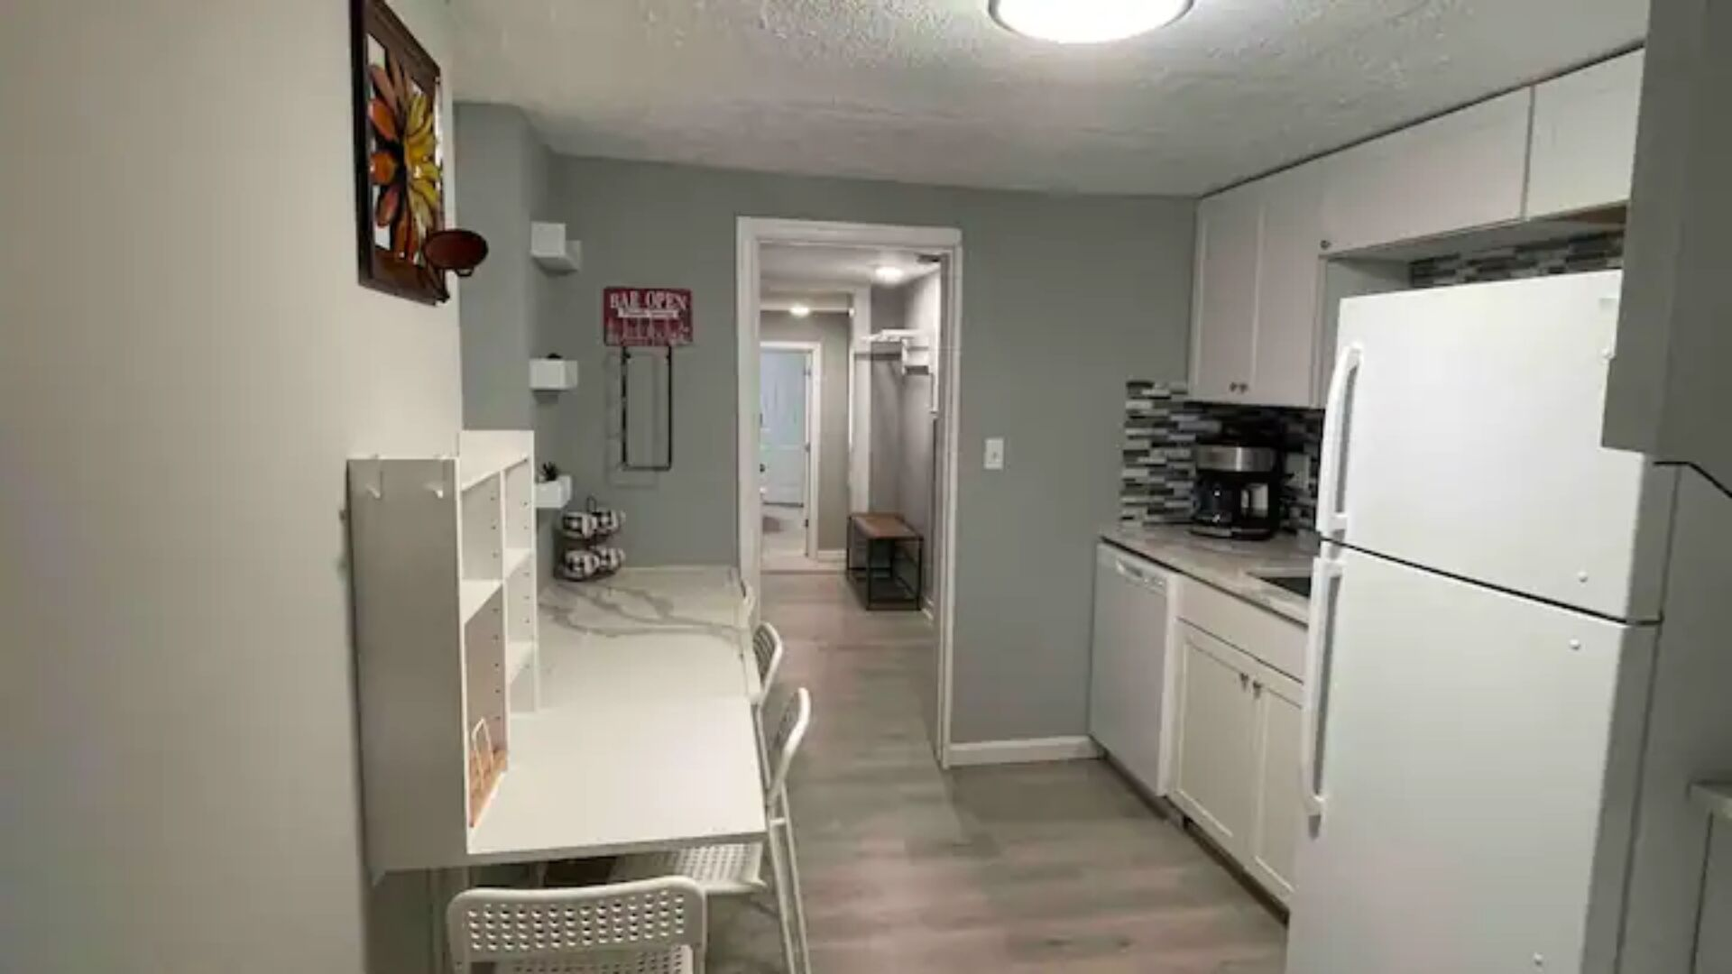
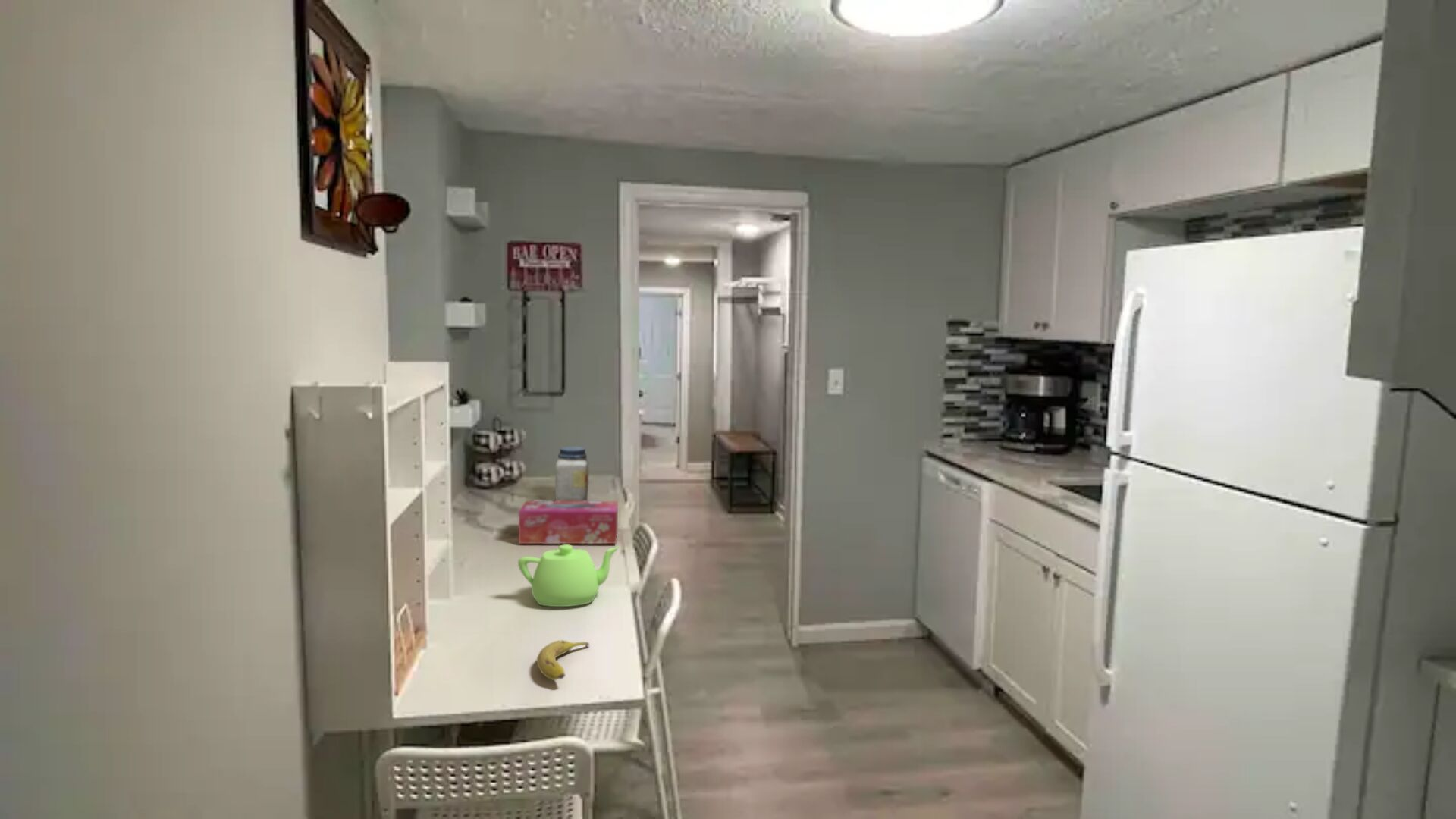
+ teapot (569, 571)
+ jar (572, 474)
+ fruit (560, 654)
+ tissue box (570, 522)
